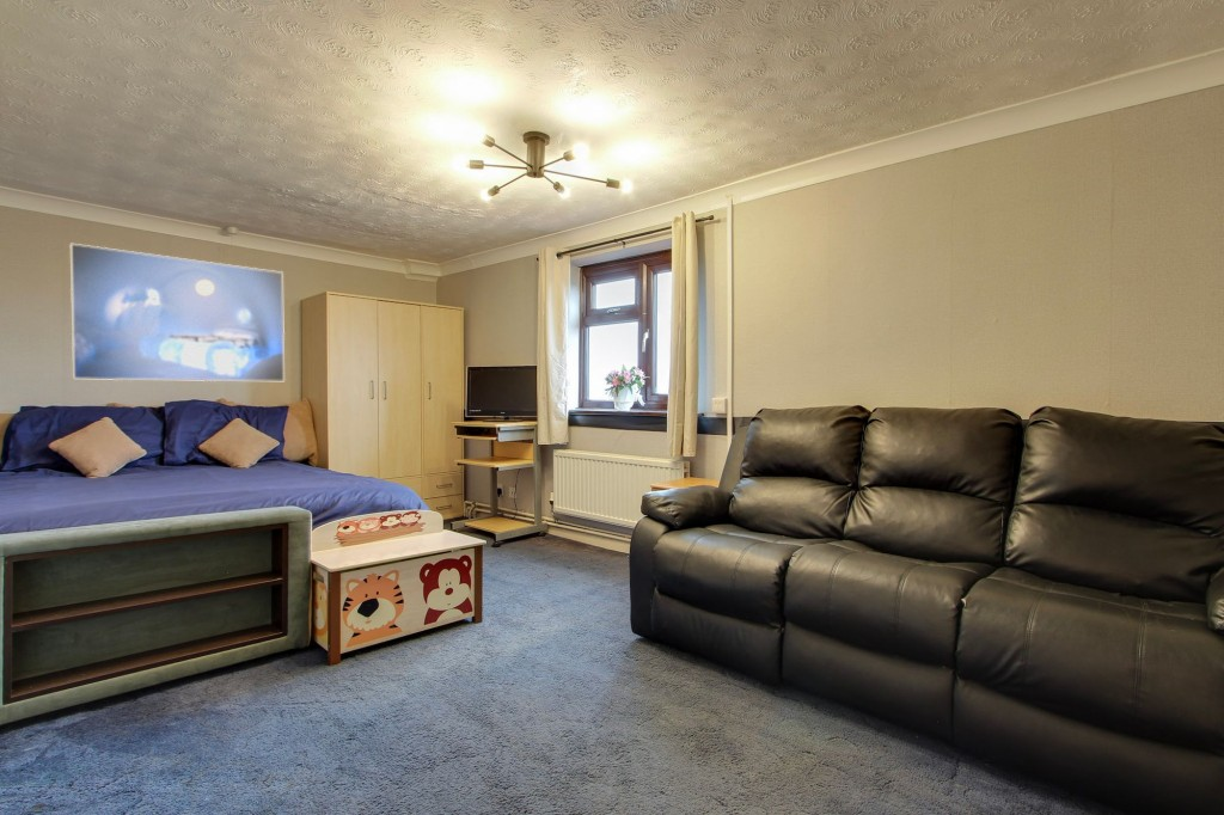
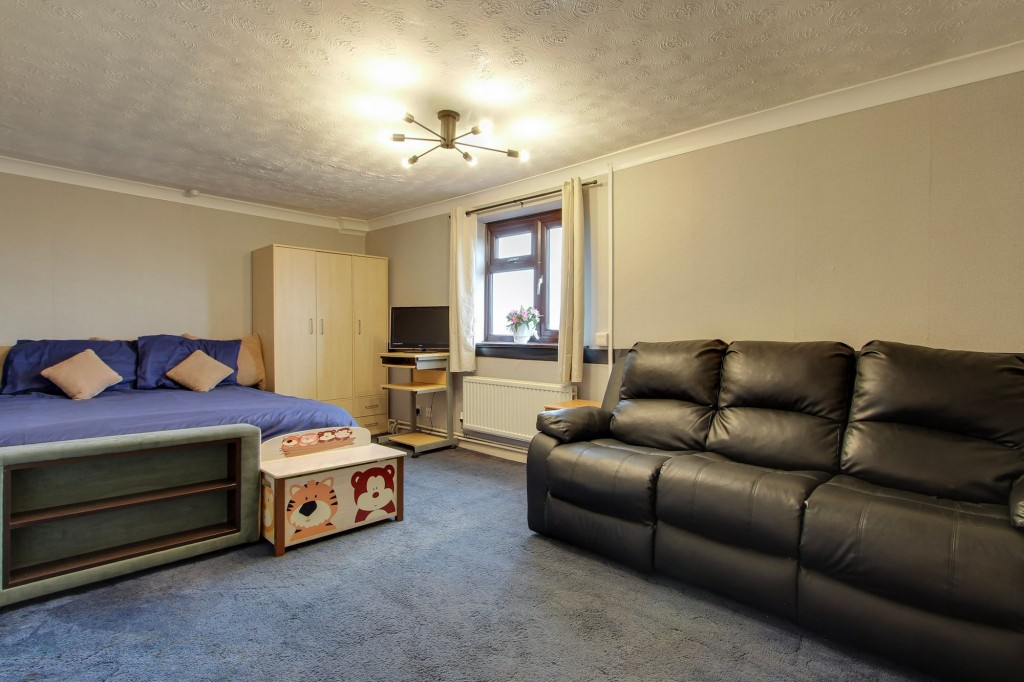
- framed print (188, 319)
